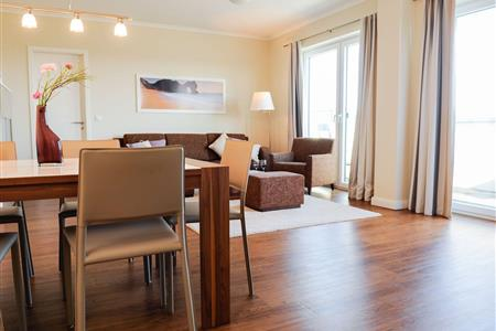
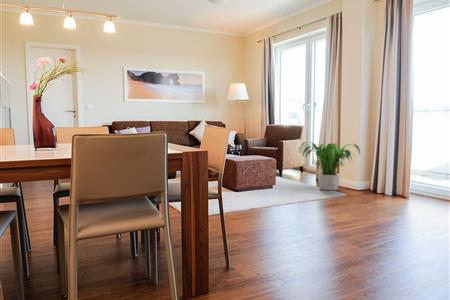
+ potted plant (330, 165)
